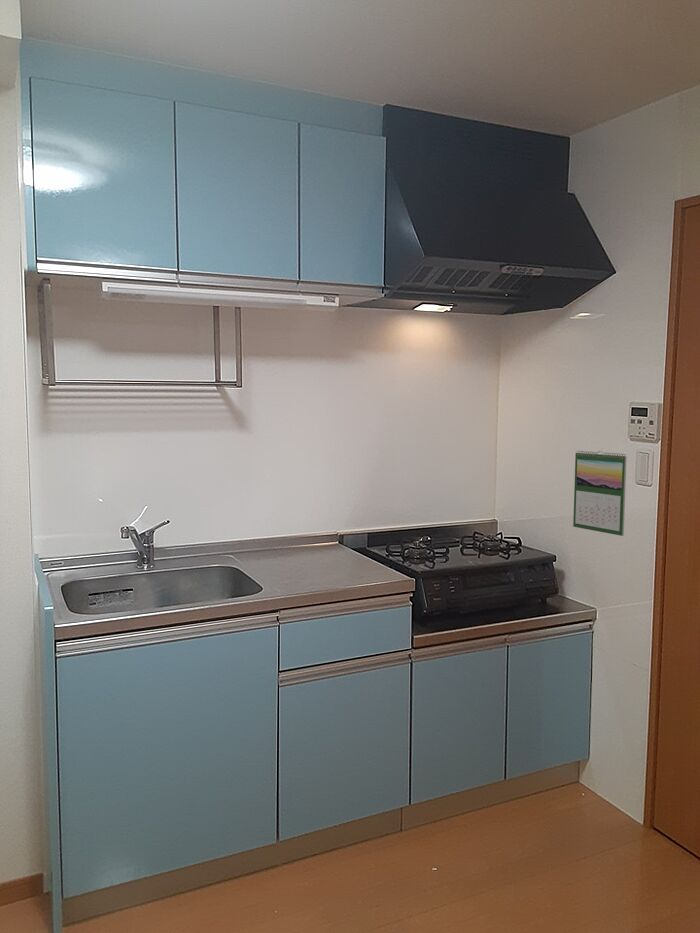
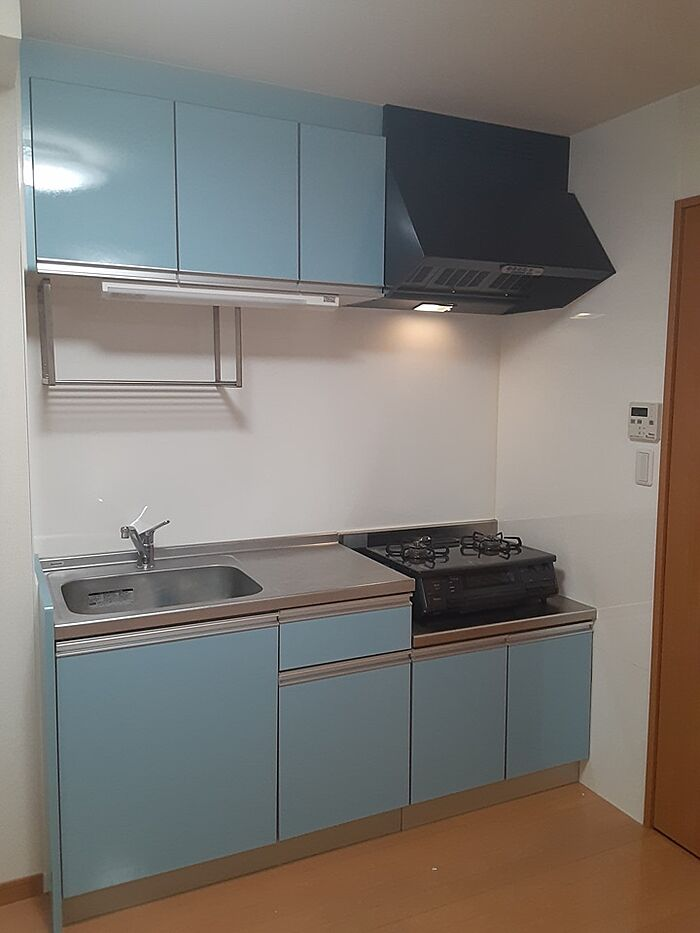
- calendar (598, 491)
